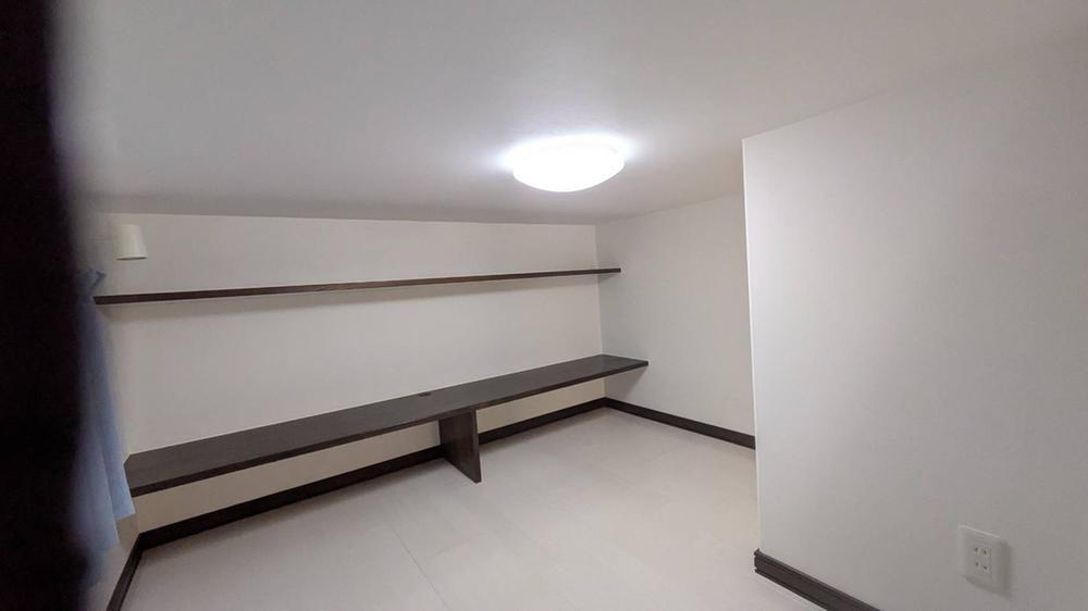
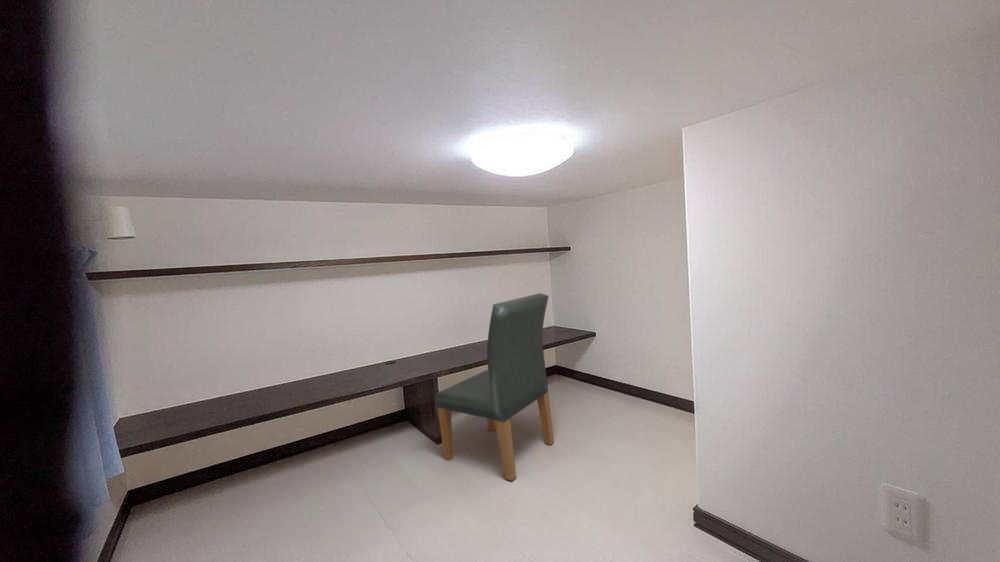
+ dining chair (495, 375)
